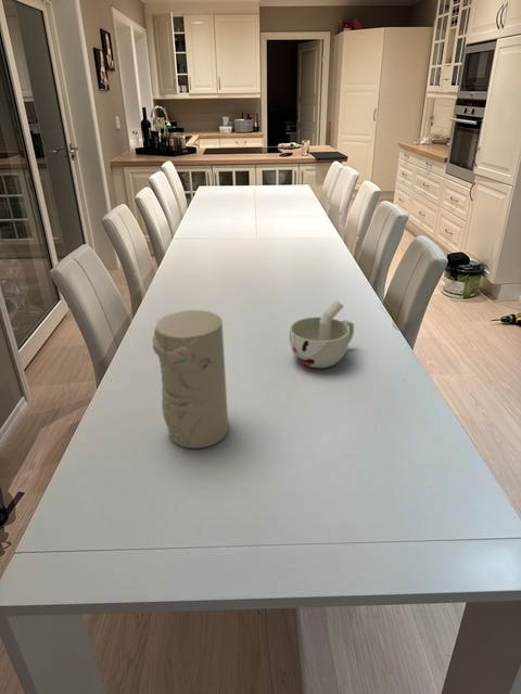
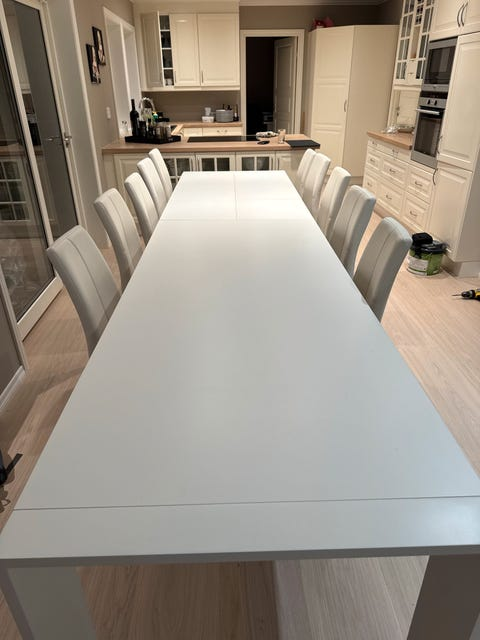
- decorative vase (192, 380)
- cup (325, 333)
